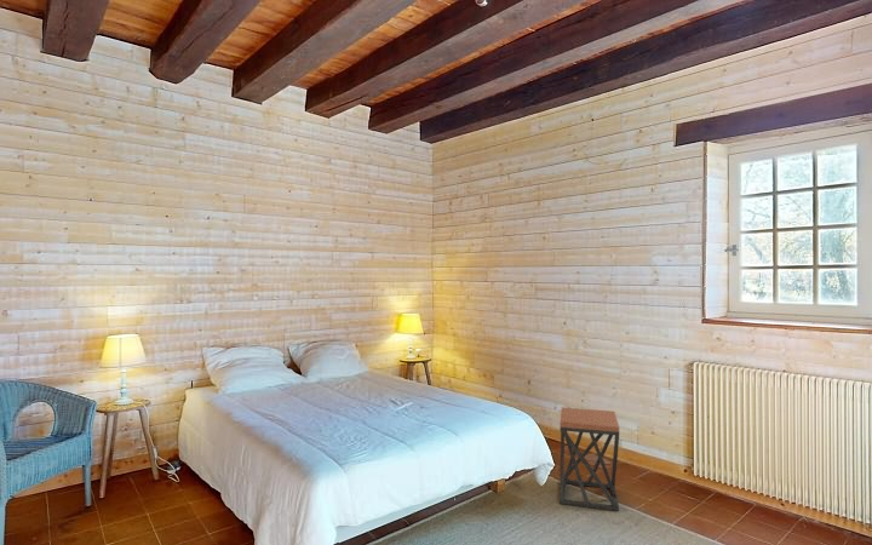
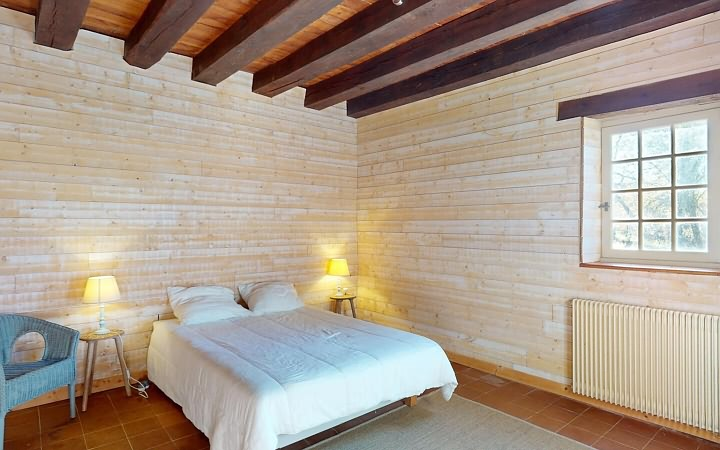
- stool (586, 453)
